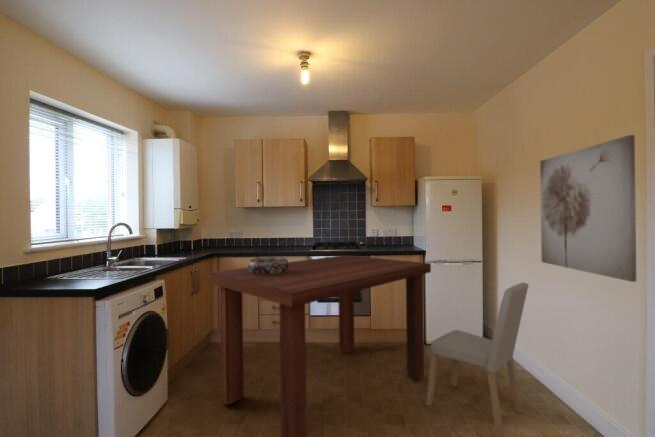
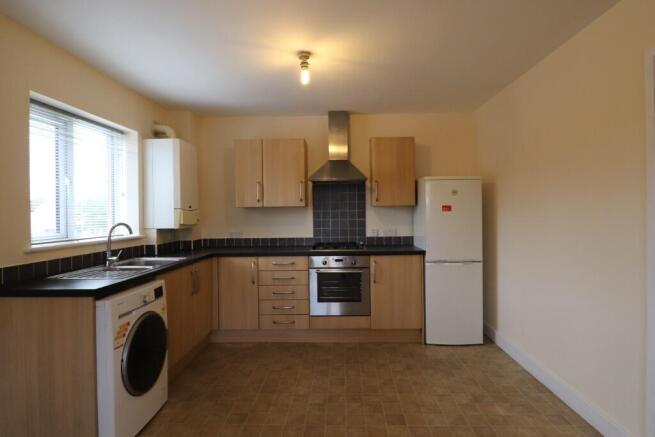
- wall art (579, 210)
- dining table (339, 328)
- decorative bowl (268, 265)
- dining chair (473, 343)
